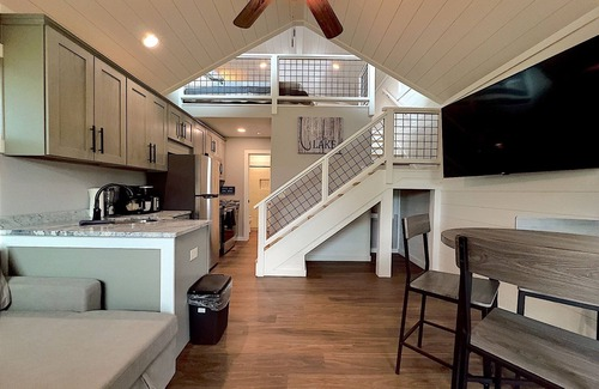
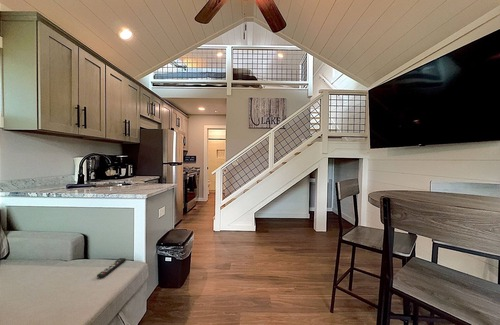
+ remote control (112, 266)
